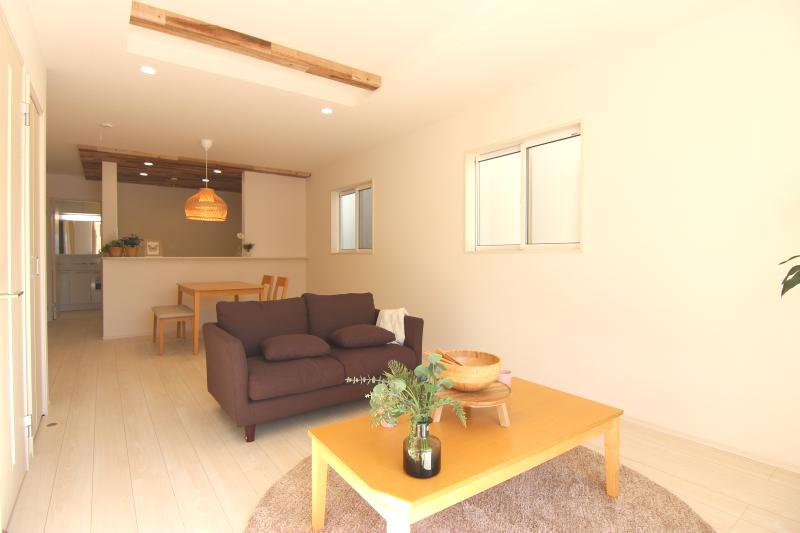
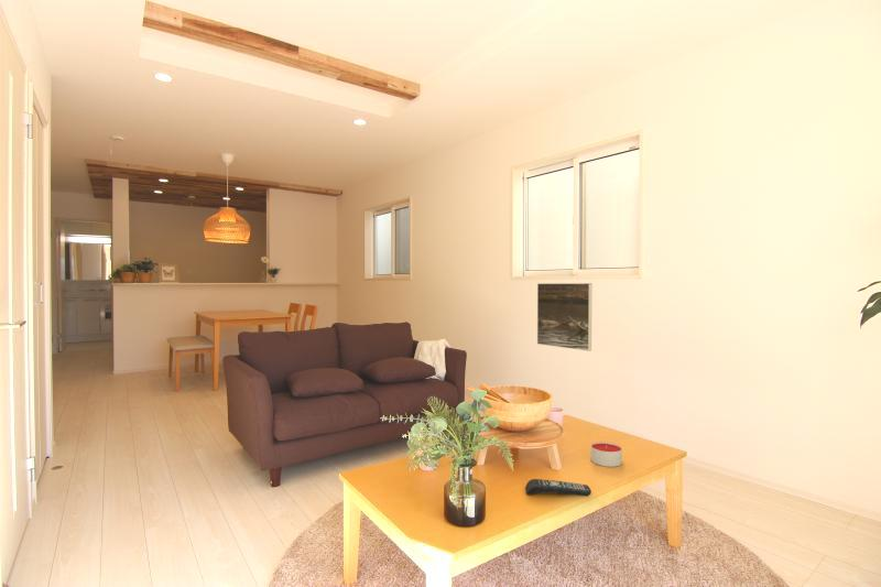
+ candle (606, 453)
+ remote control (557, 488)
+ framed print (563, 315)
